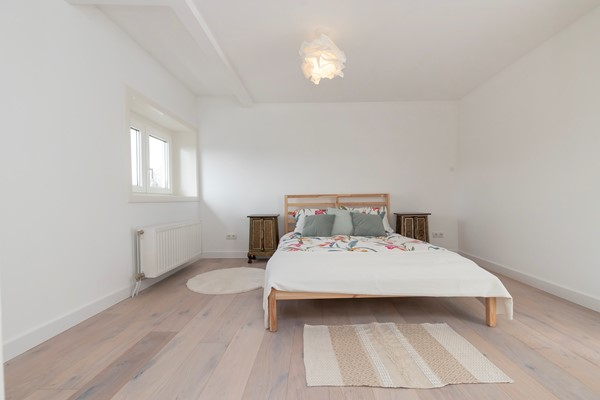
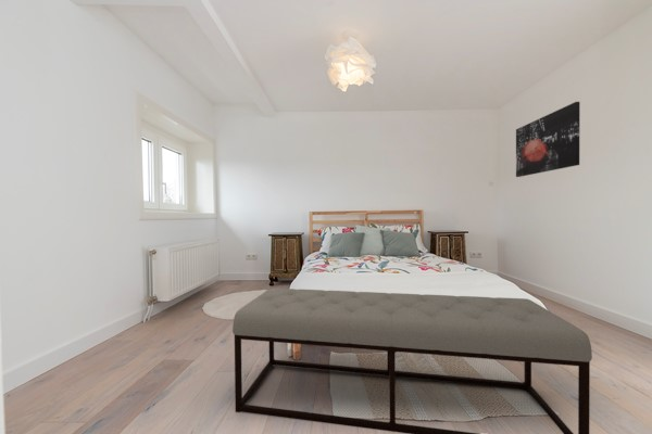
+ wall art (542, 144)
+ bench (390, 350)
